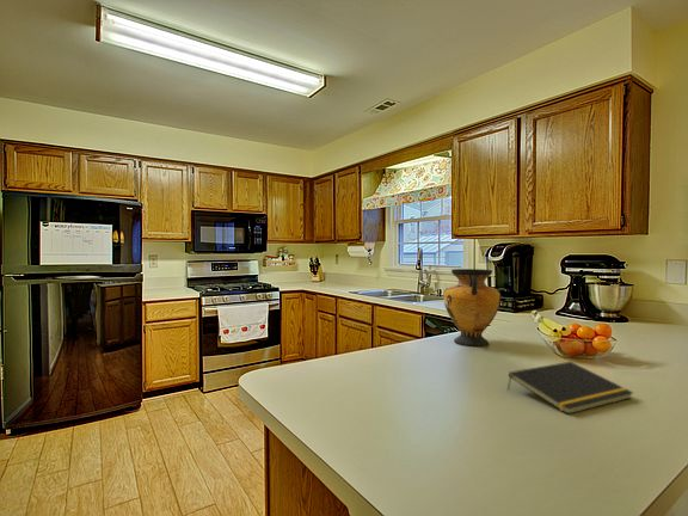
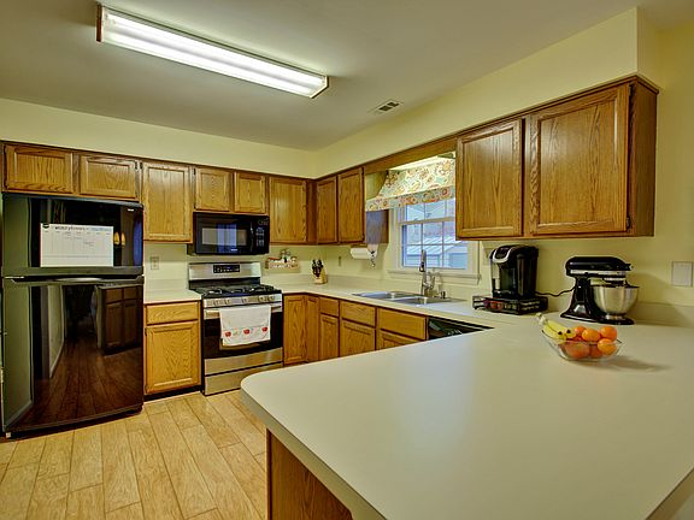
- vase (471, 306)
- notepad (569, 383)
